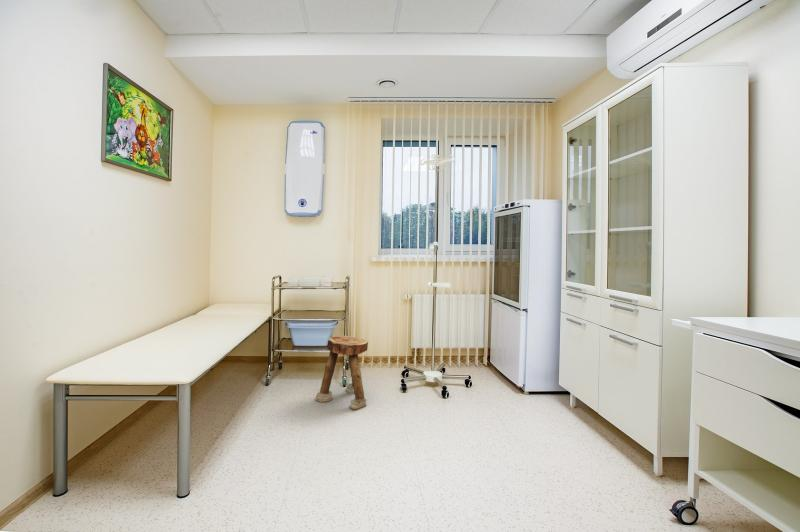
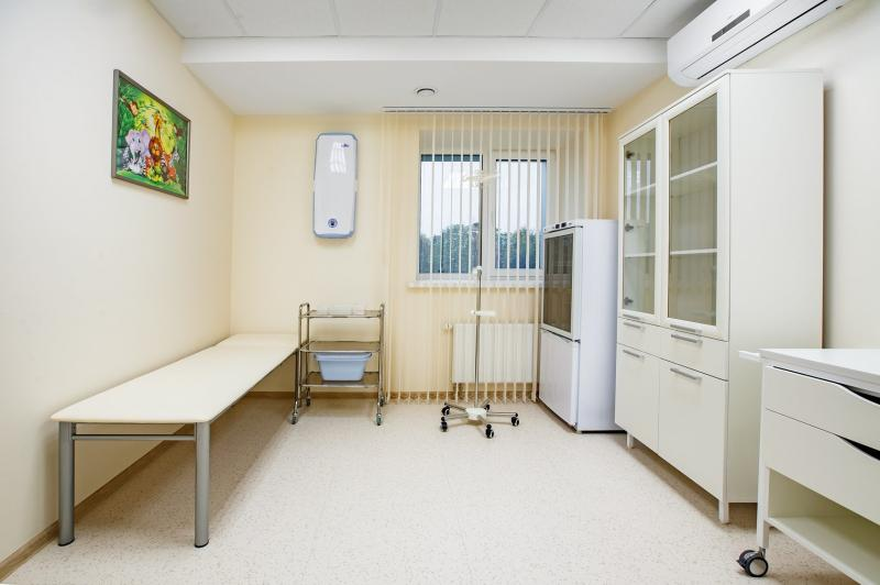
- stool (350, 368)
